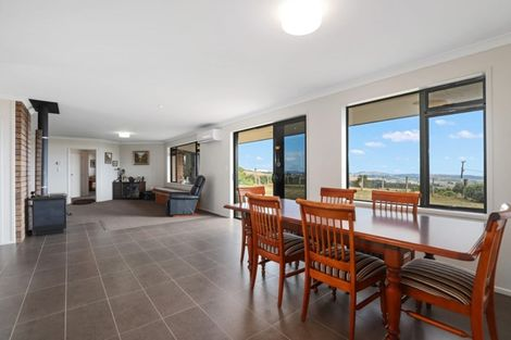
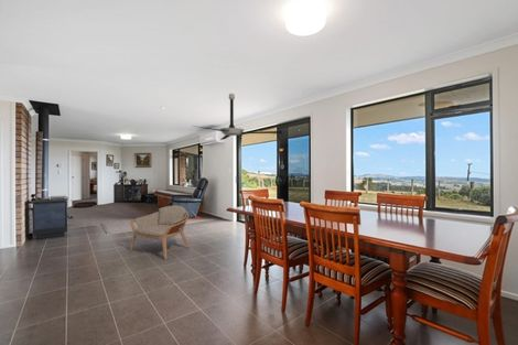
+ armchair (163, 228)
+ ceiling fan (233, 115)
